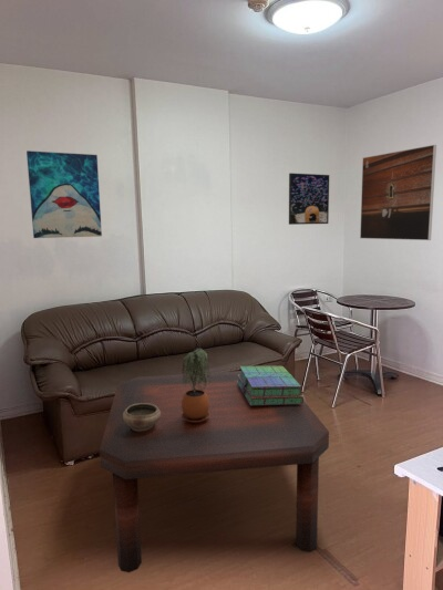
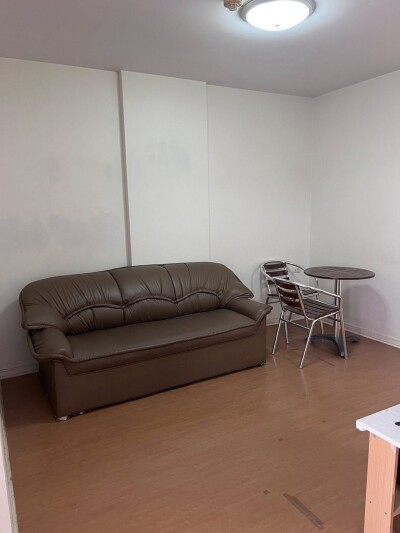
- stack of books (268, 384)
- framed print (309, 199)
- wall art (65, 195)
- coffee table (209, 452)
- ceramic bowl (142, 416)
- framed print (394, 196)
- potted plant (197, 384)
